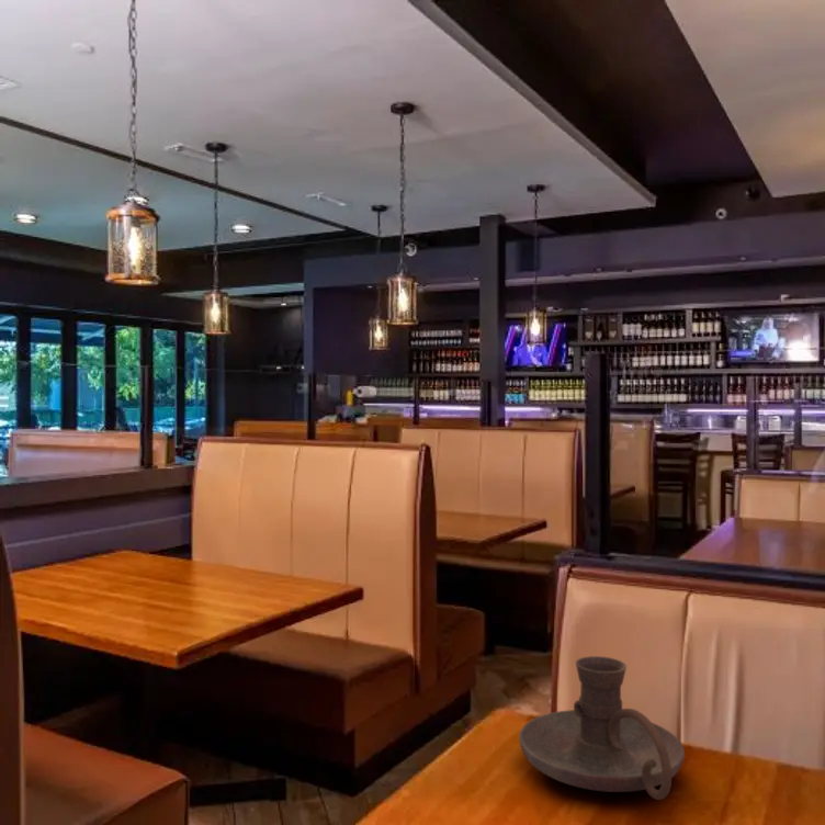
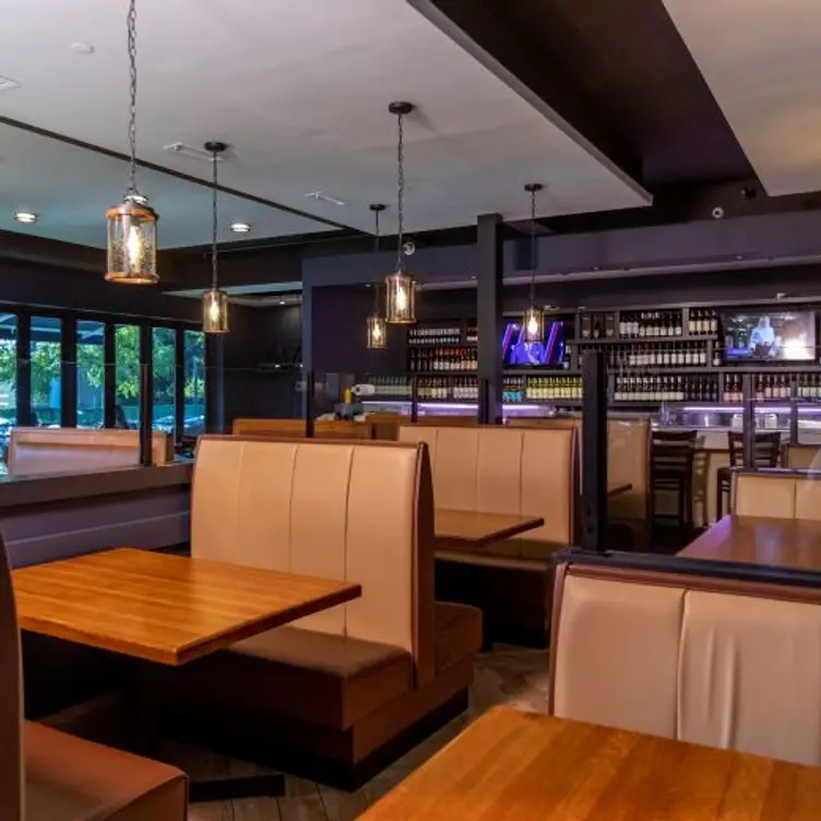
- candle holder (610, 723)
